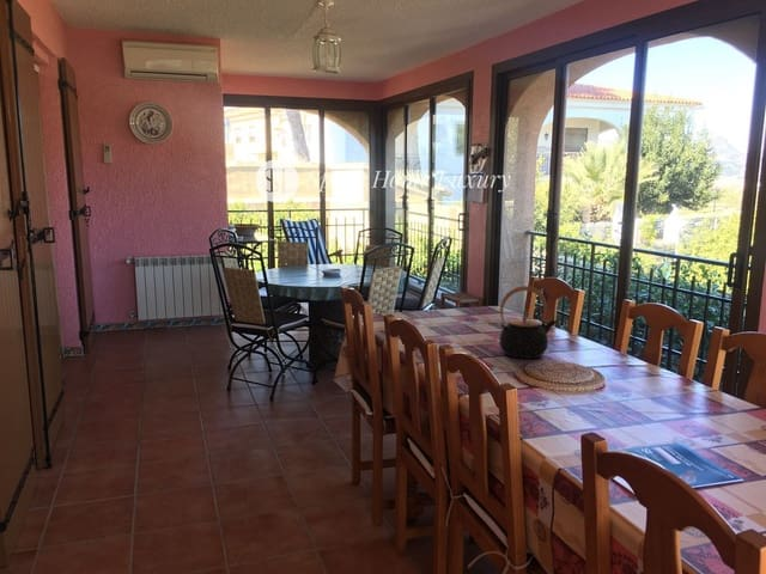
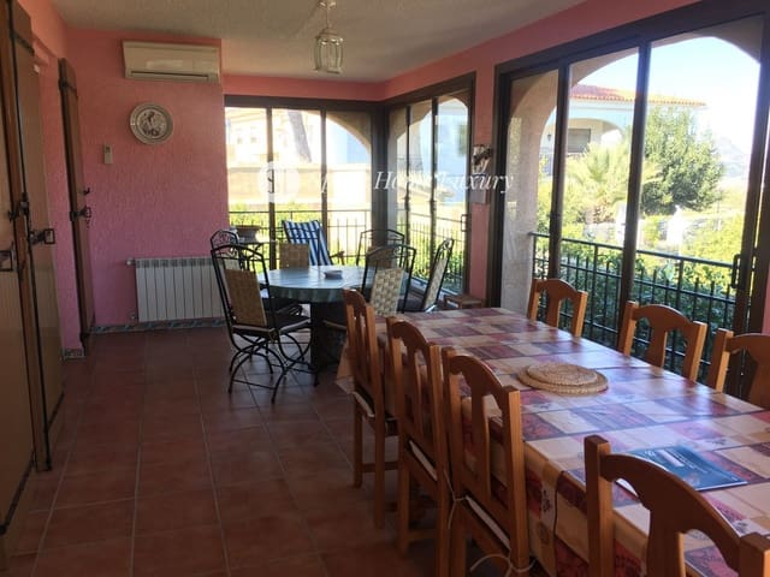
- teapot (528, 319)
